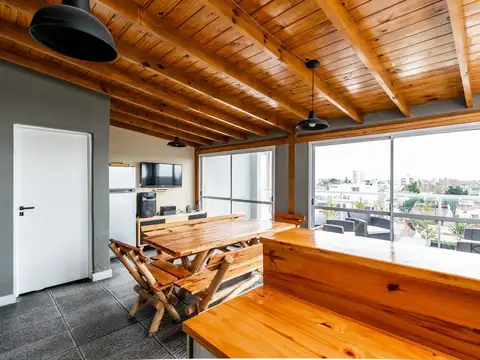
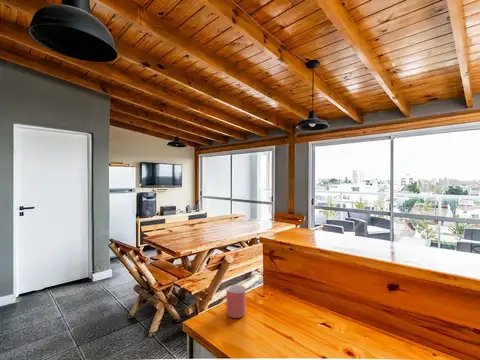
+ mug (236, 298)
